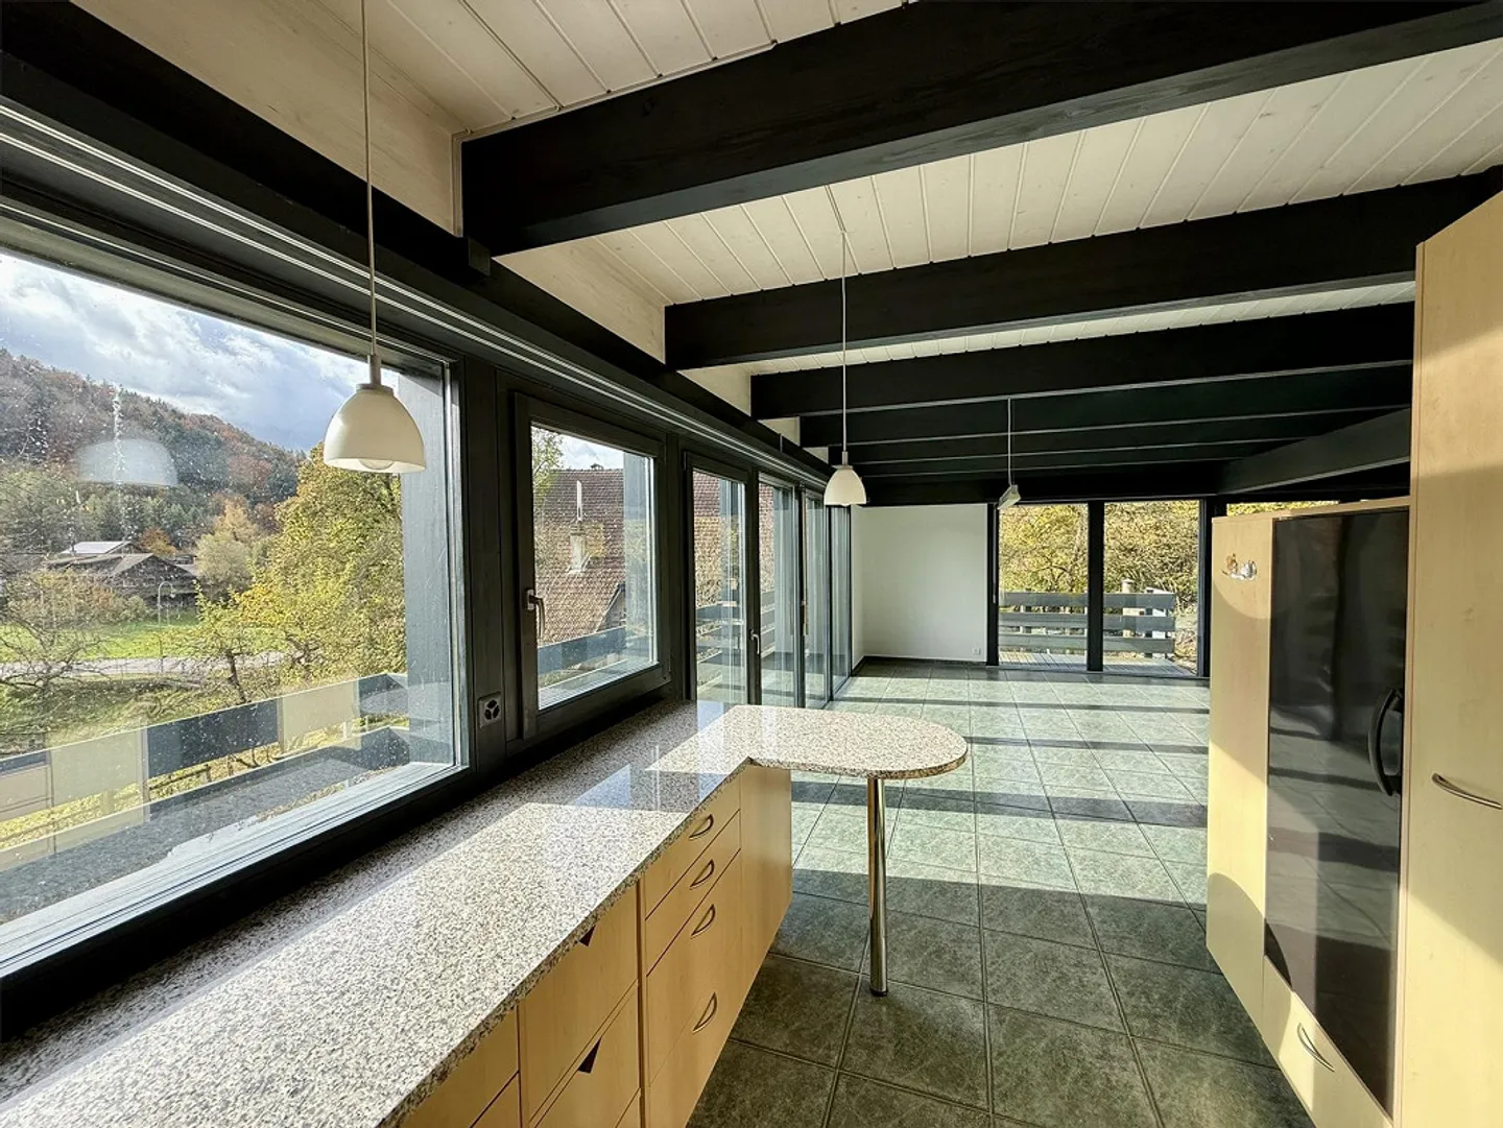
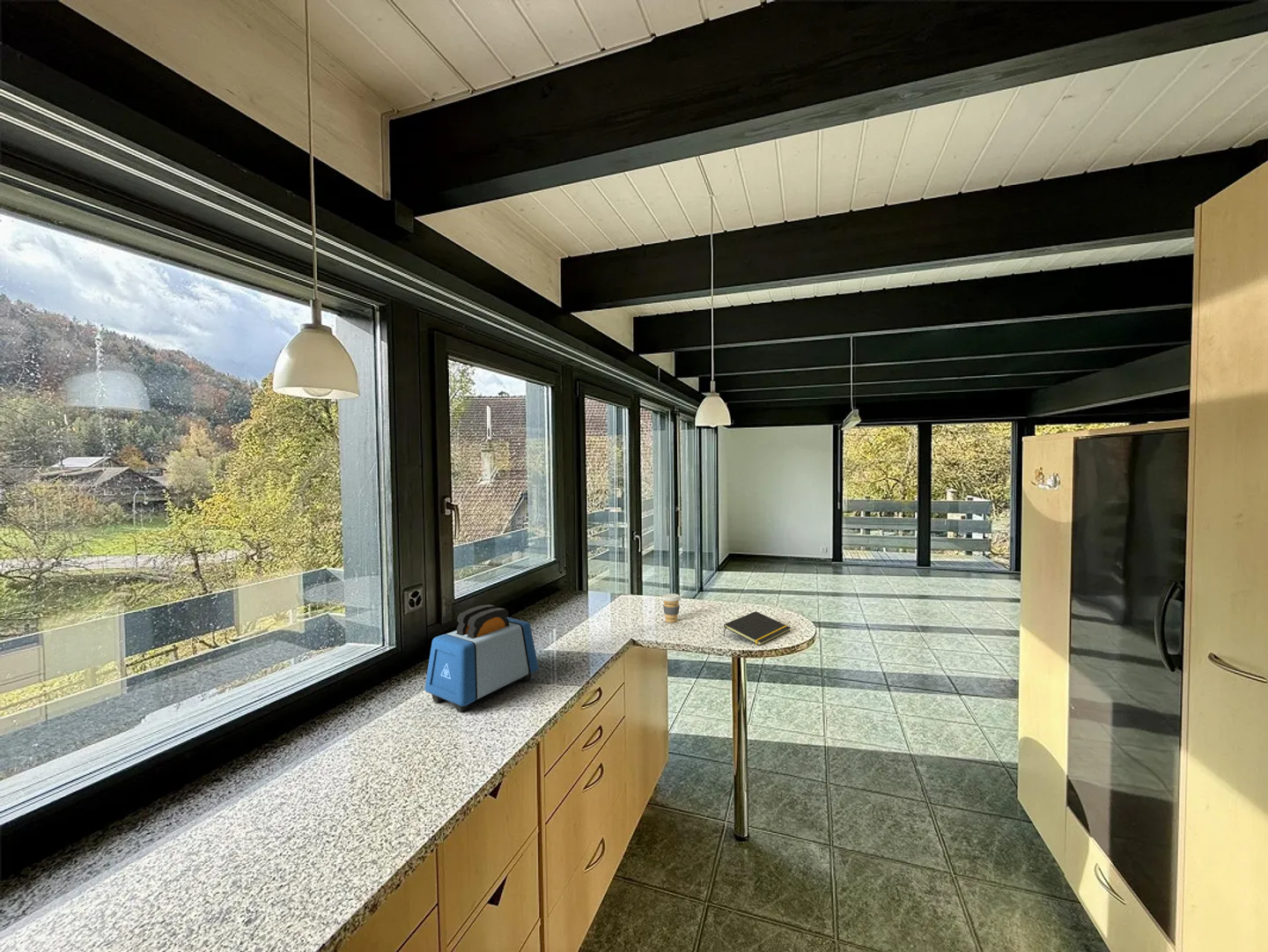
+ notepad (757, 627)
+ toaster (483, 649)
+ coffee cup (671, 608)
